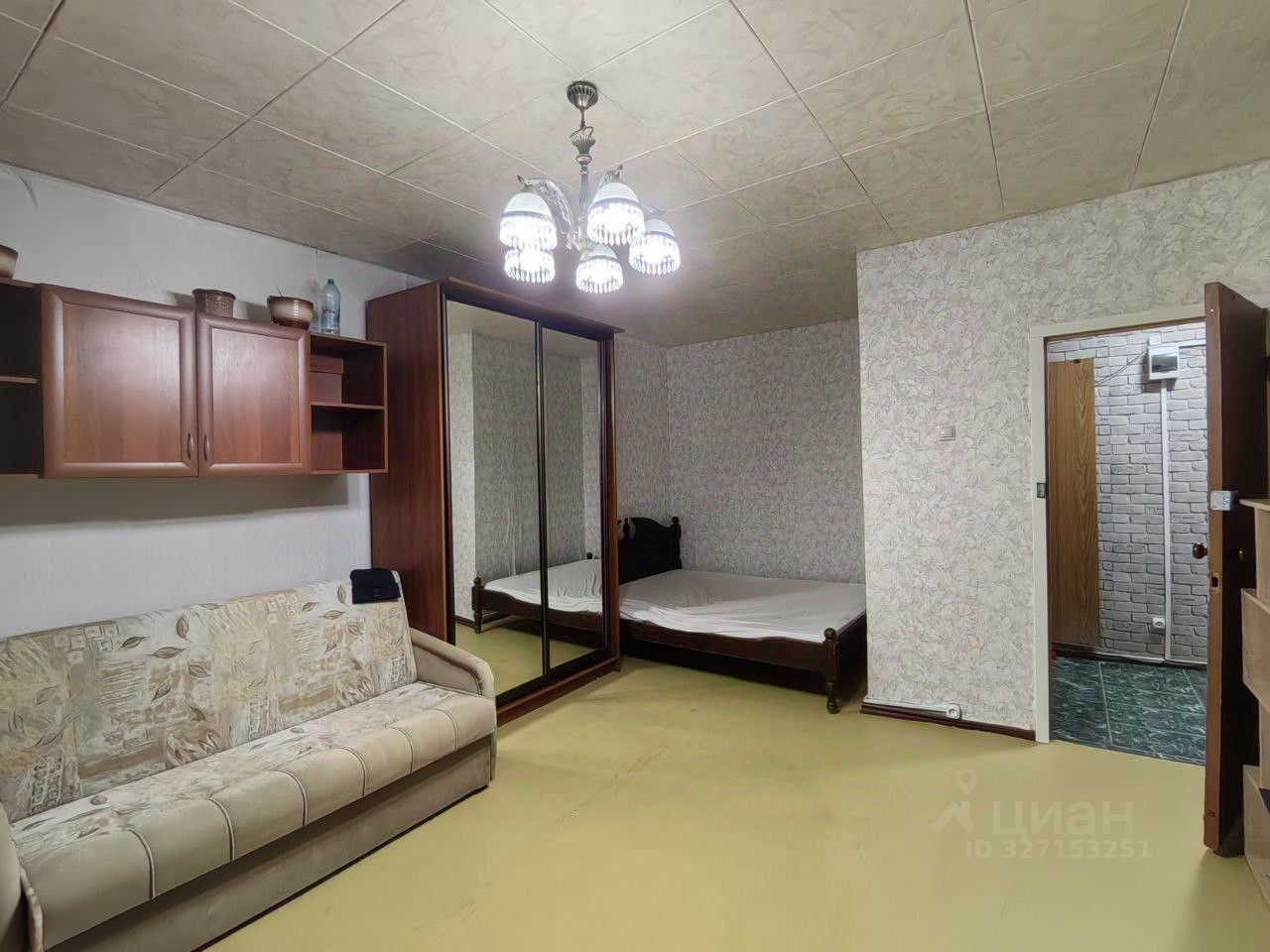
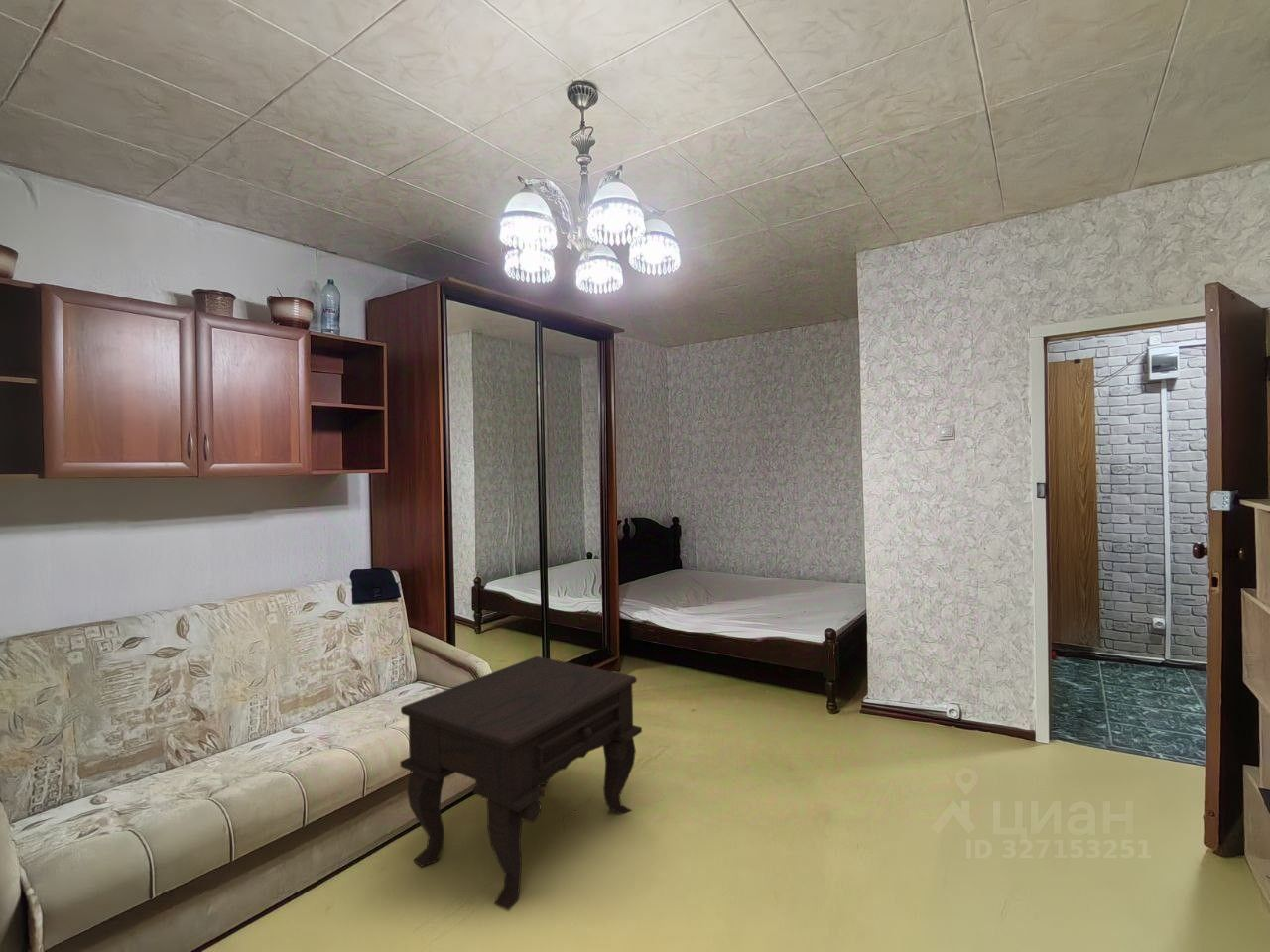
+ side table (528, 762)
